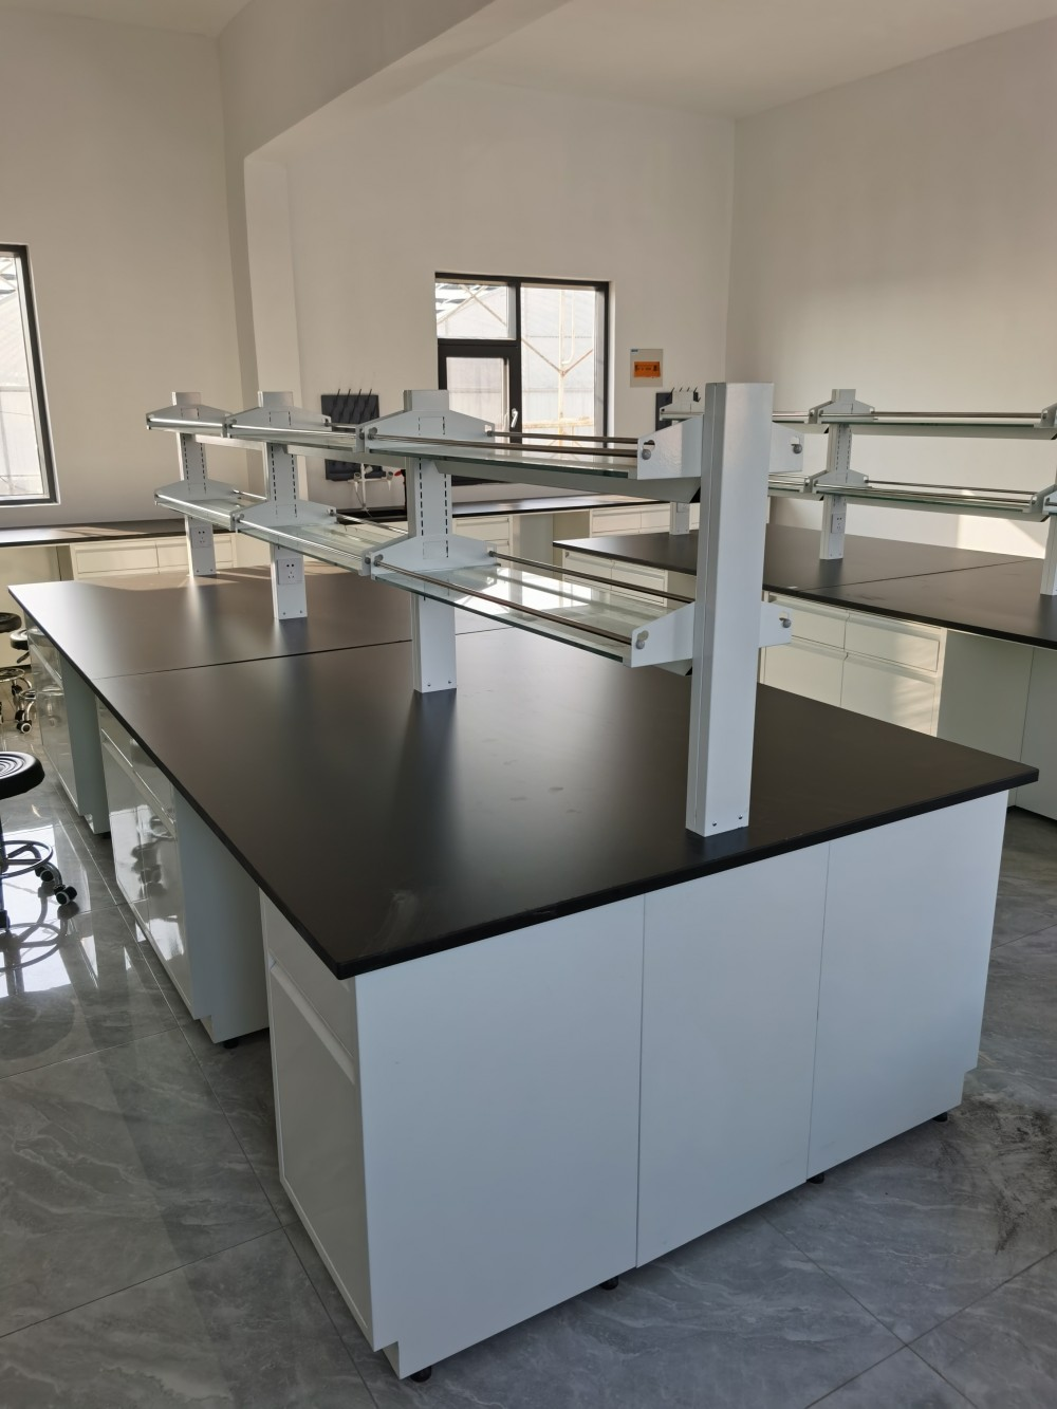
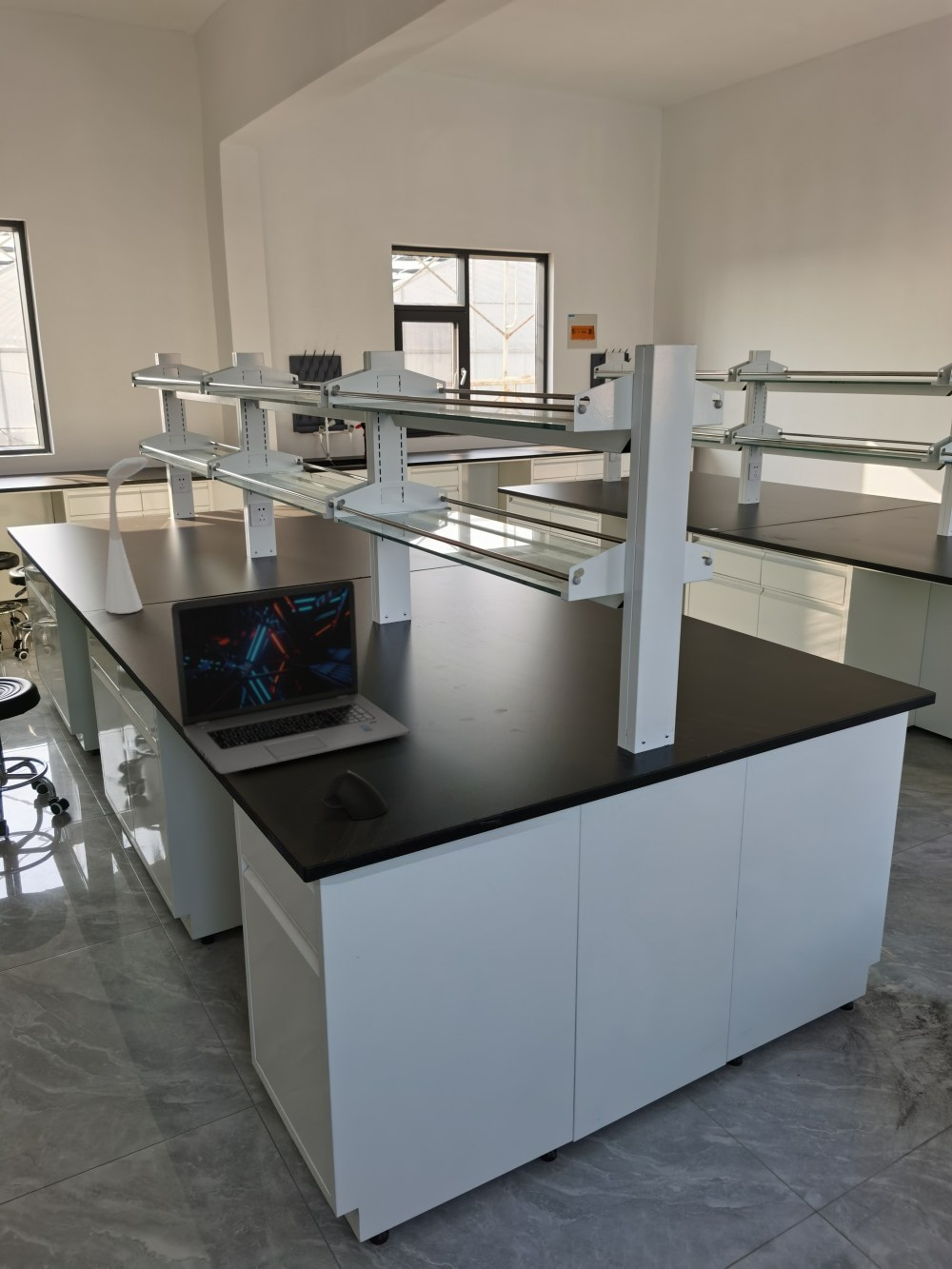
+ laptop (292, 672)
+ desk lamp (121, 538)
+ computer mouse (353, 790)
